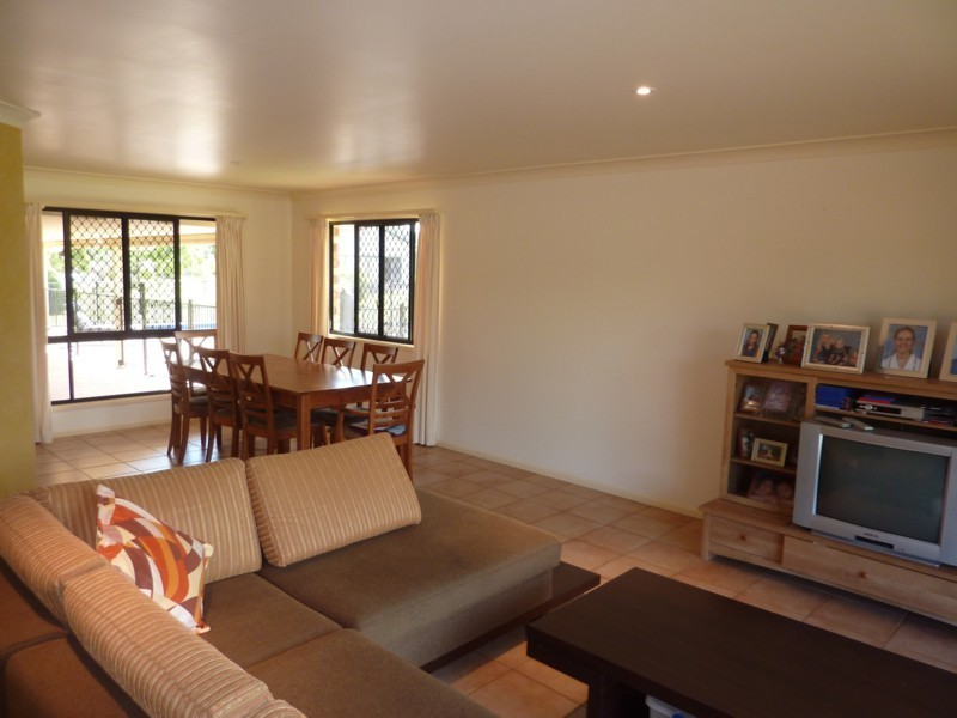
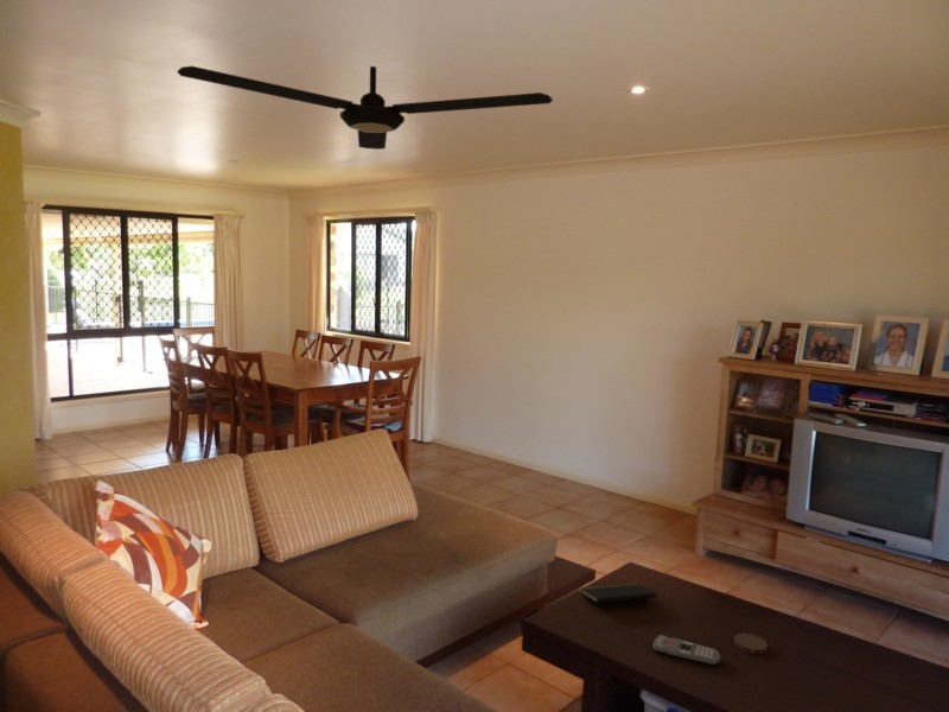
+ coaster (750, 643)
+ notepad (616, 592)
+ remote control (686, 650)
+ ceiling fan (372, 109)
